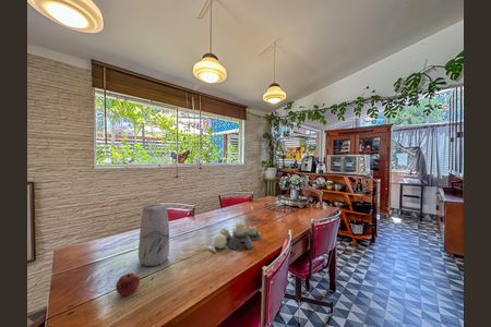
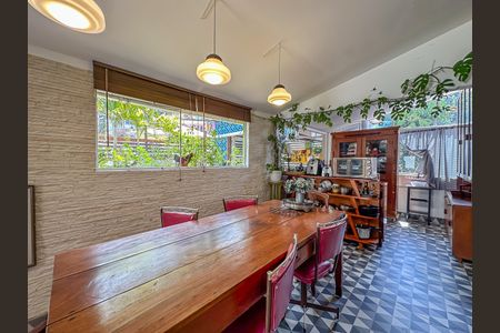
- candle holder (236, 231)
- vase (154, 233)
- fruit (128, 282)
